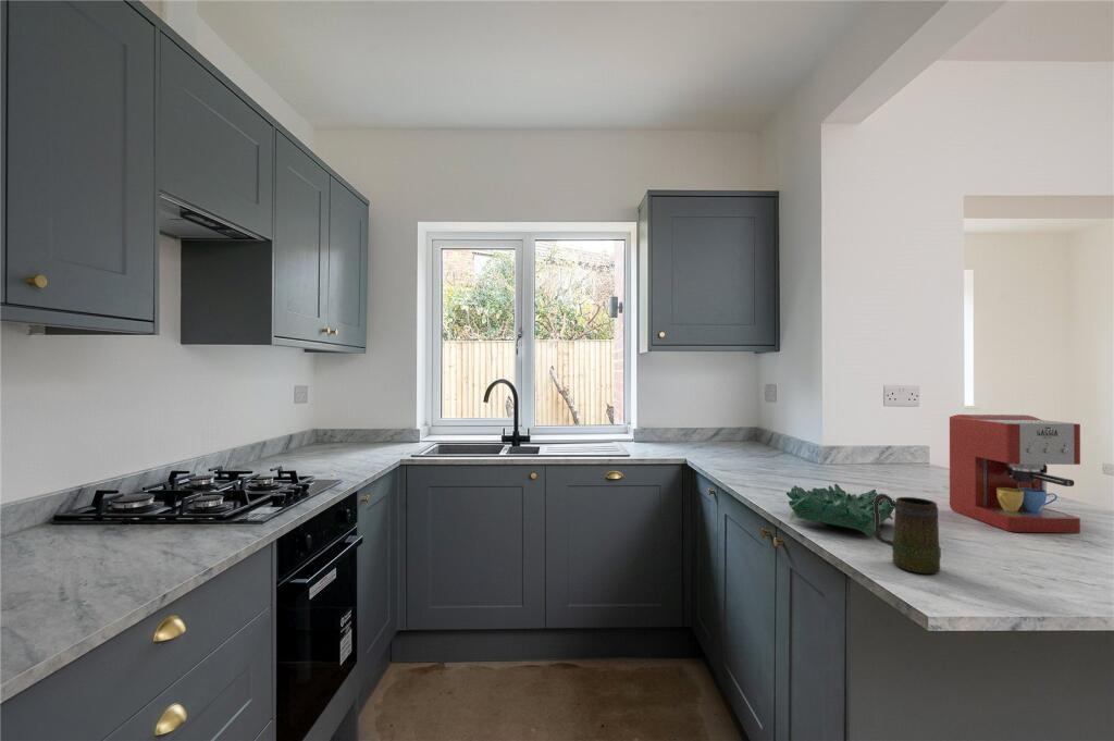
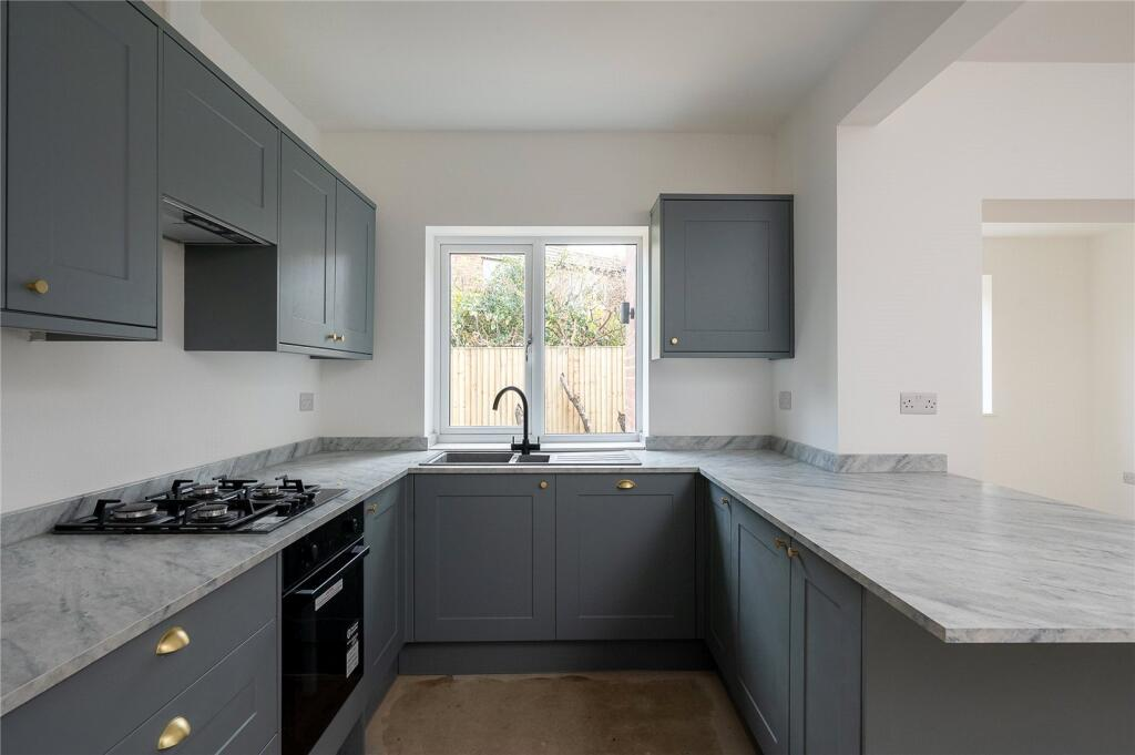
- mug (905, 530)
- coffee maker (1010, 468)
- decorative bowl (840, 507)
